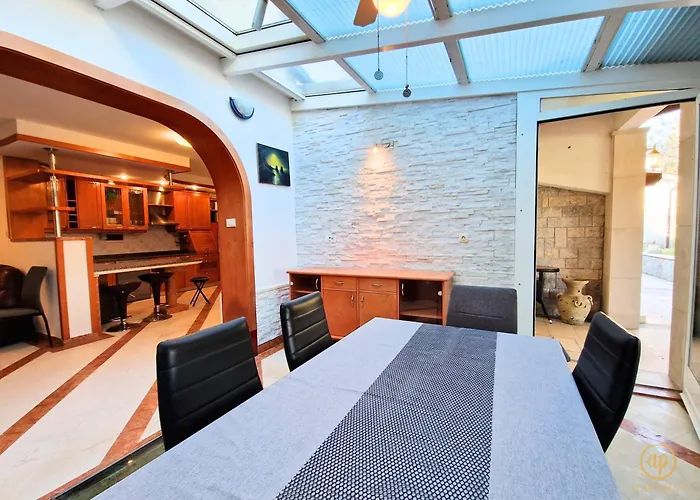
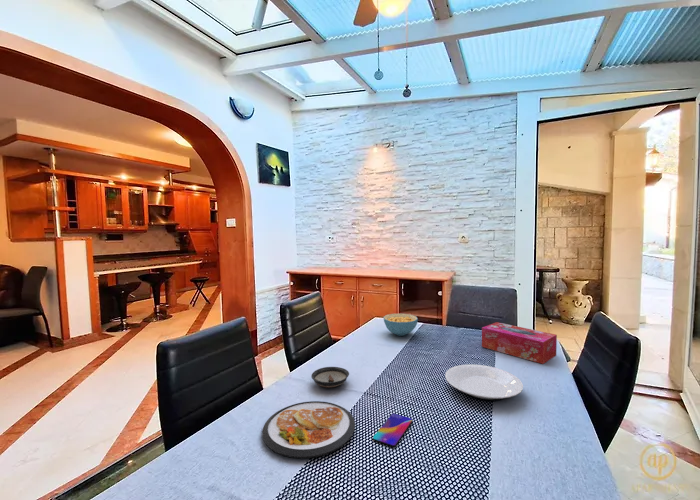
+ dish (309, 423)
+ cereal bowl (400, 325)
+ tissue box (517, 341)
+ smartphone (393, 428)
+ saucer (330, 378)
+ plate (482, 384)
